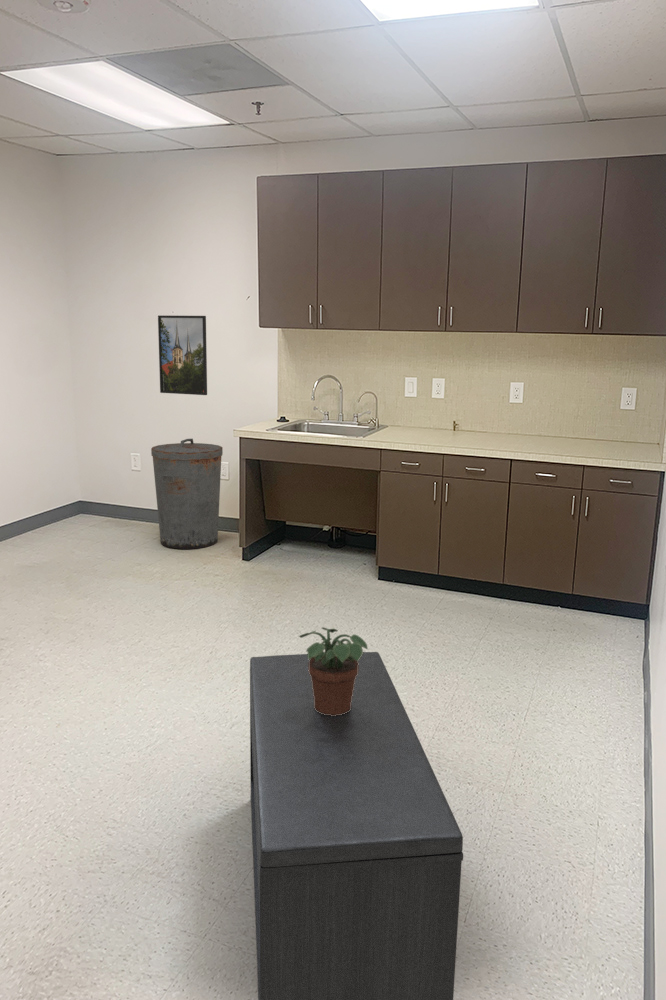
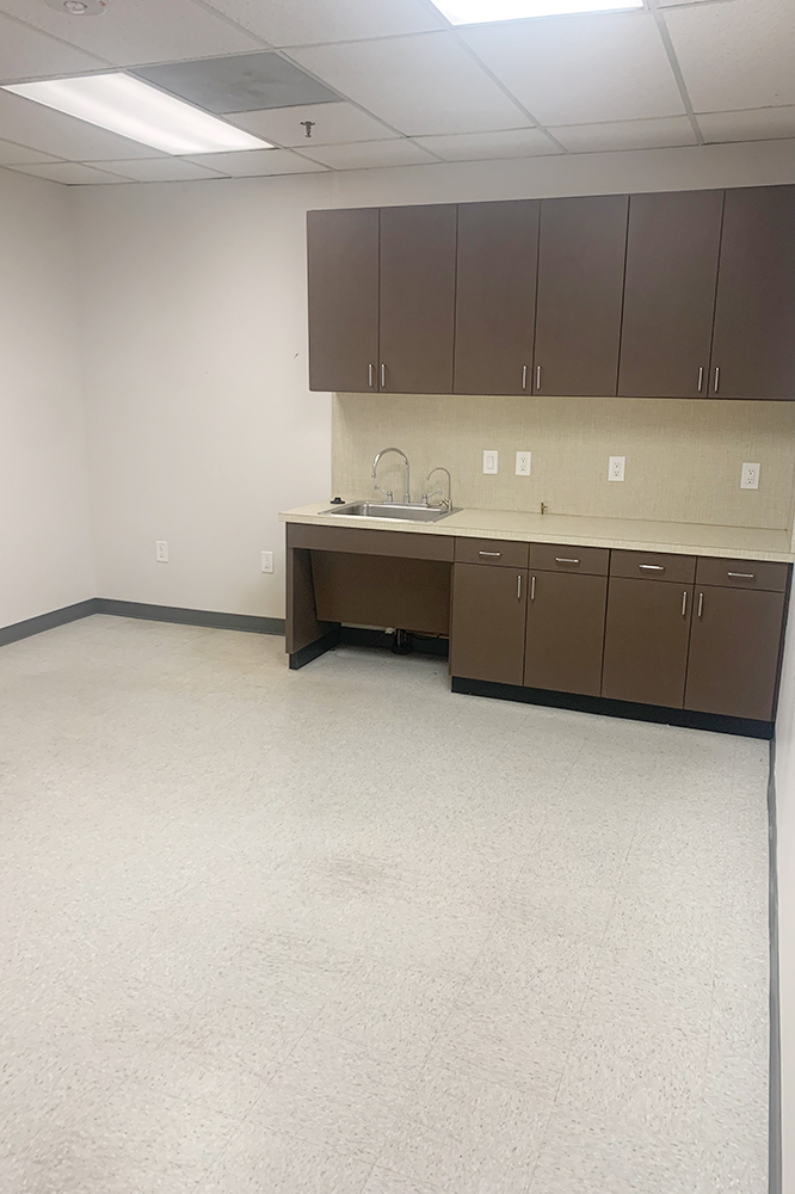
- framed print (182, 355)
- trash can (188, 490)
- bench (332, 814)
- potted plant (330, 670)
